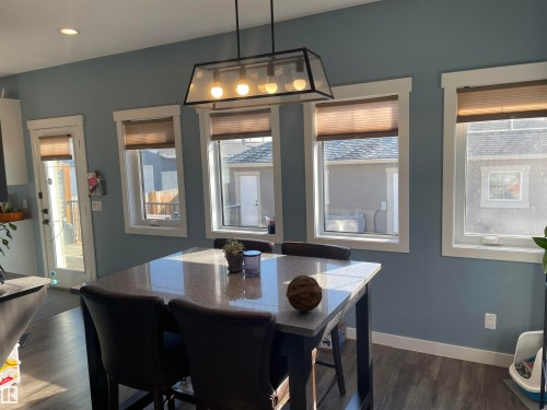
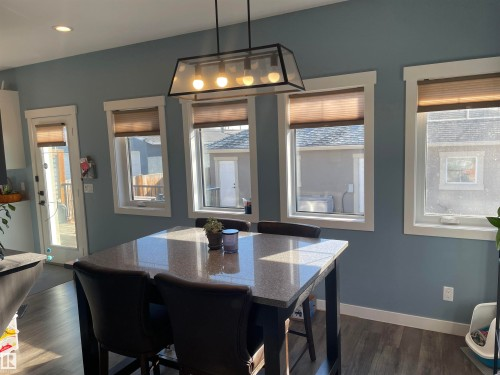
- decorative ball (303, 293)
